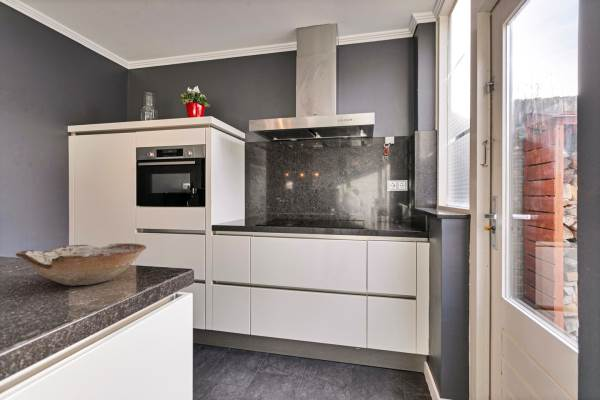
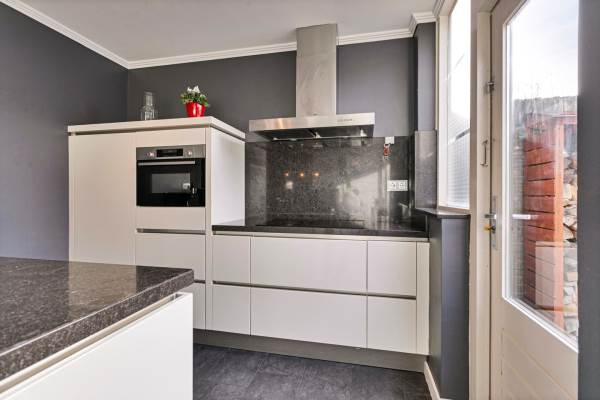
- bowl (90, 263)
